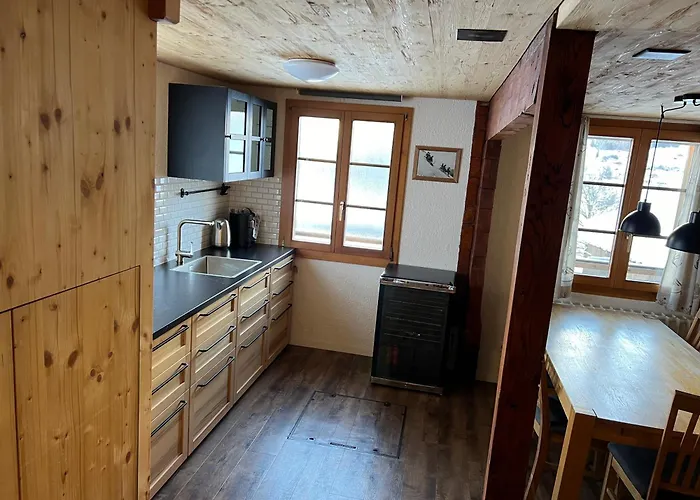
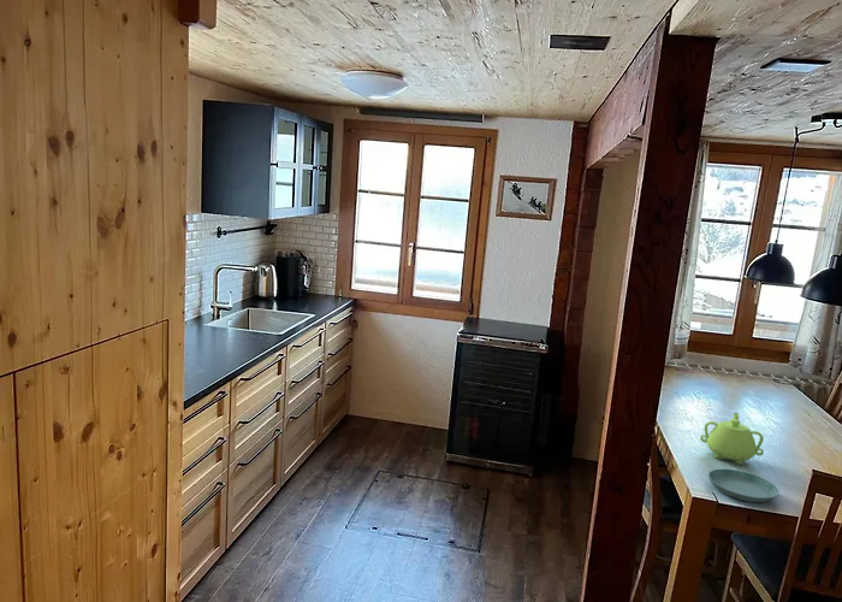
+ teapot (733, 437)
+ saucer (742, 485)
